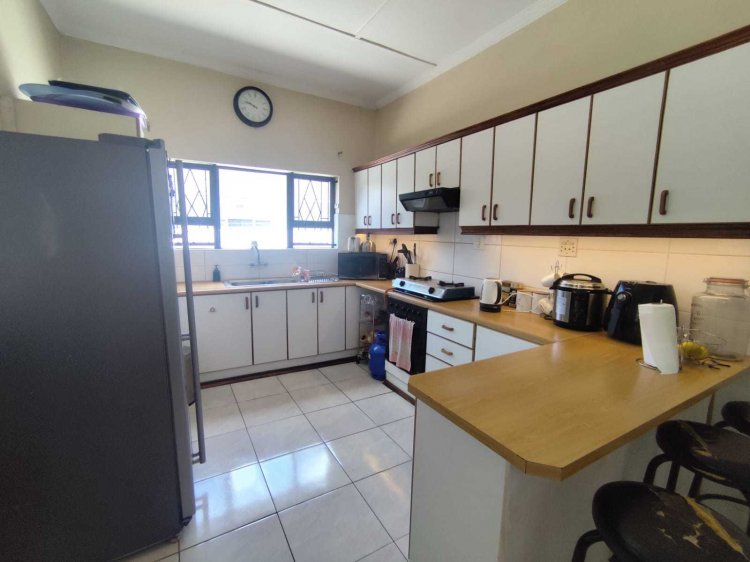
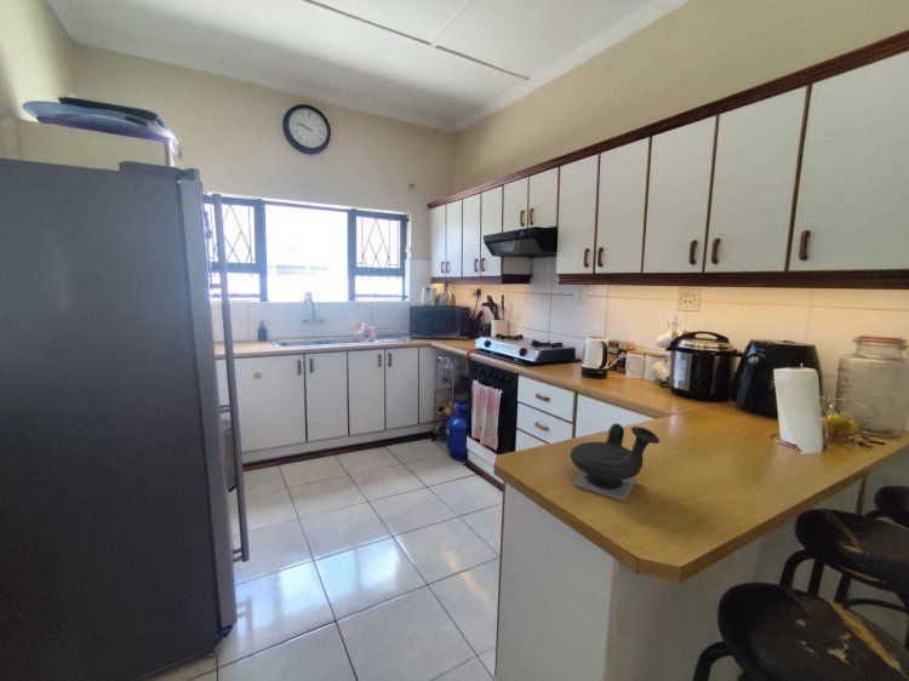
+ teapot (614, 451)
